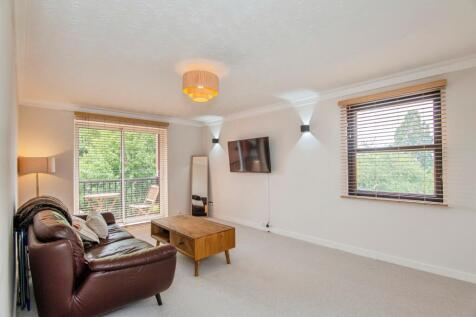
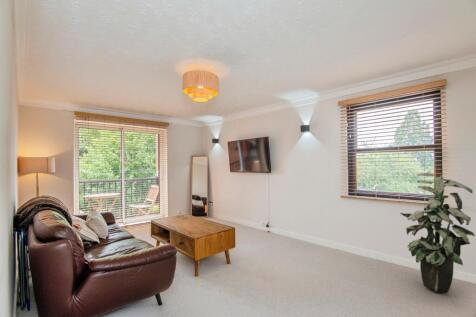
+ indoor plant (434, 229)
